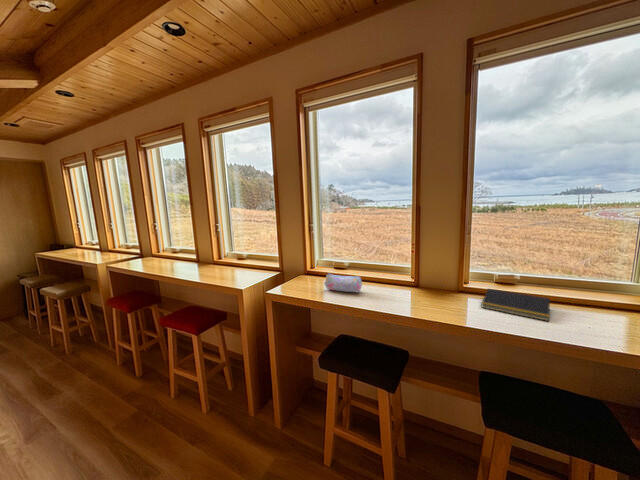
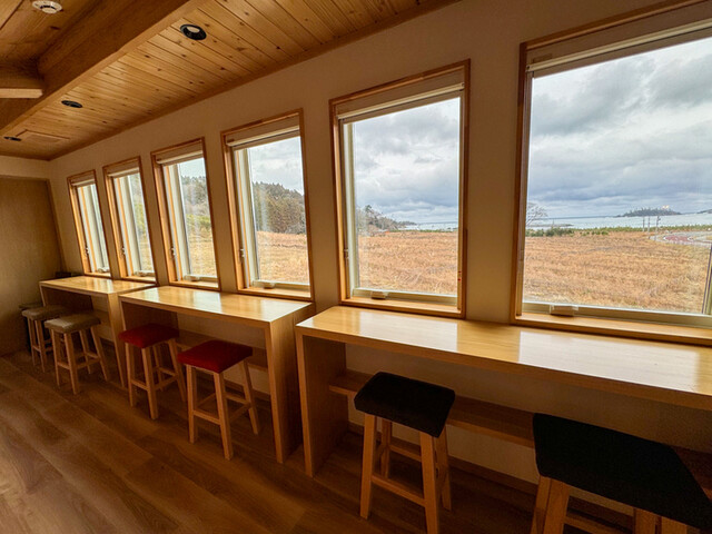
- pencil case (343, 282)
- notepad (514, 302)
